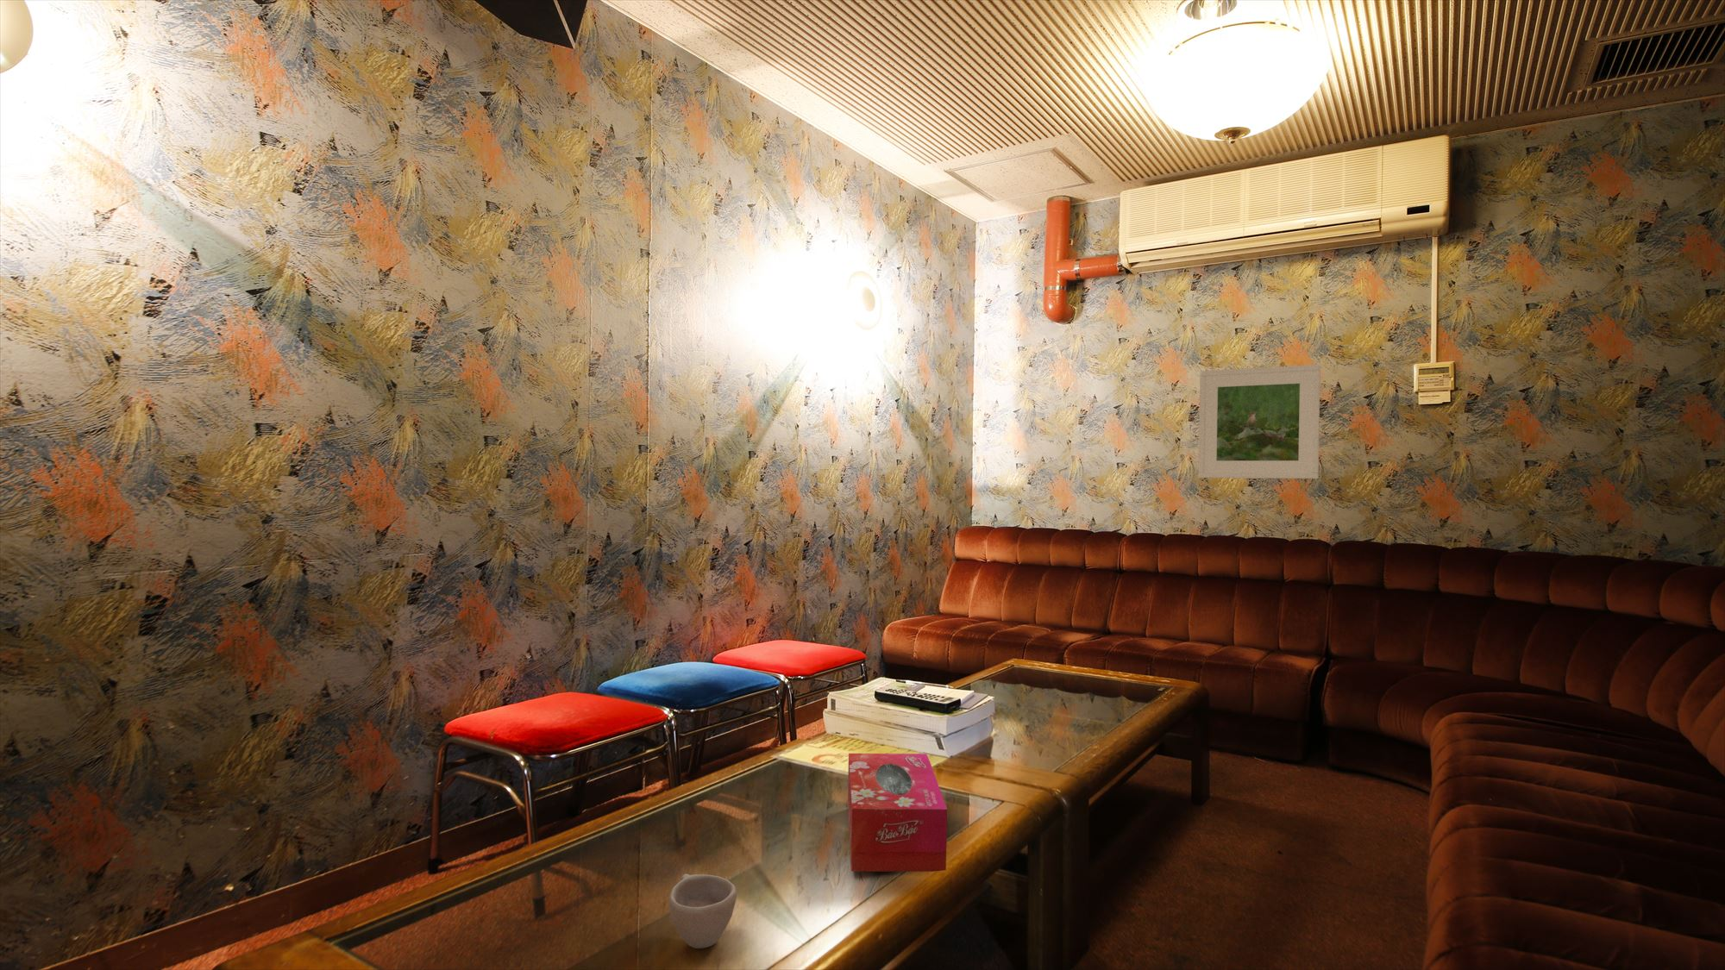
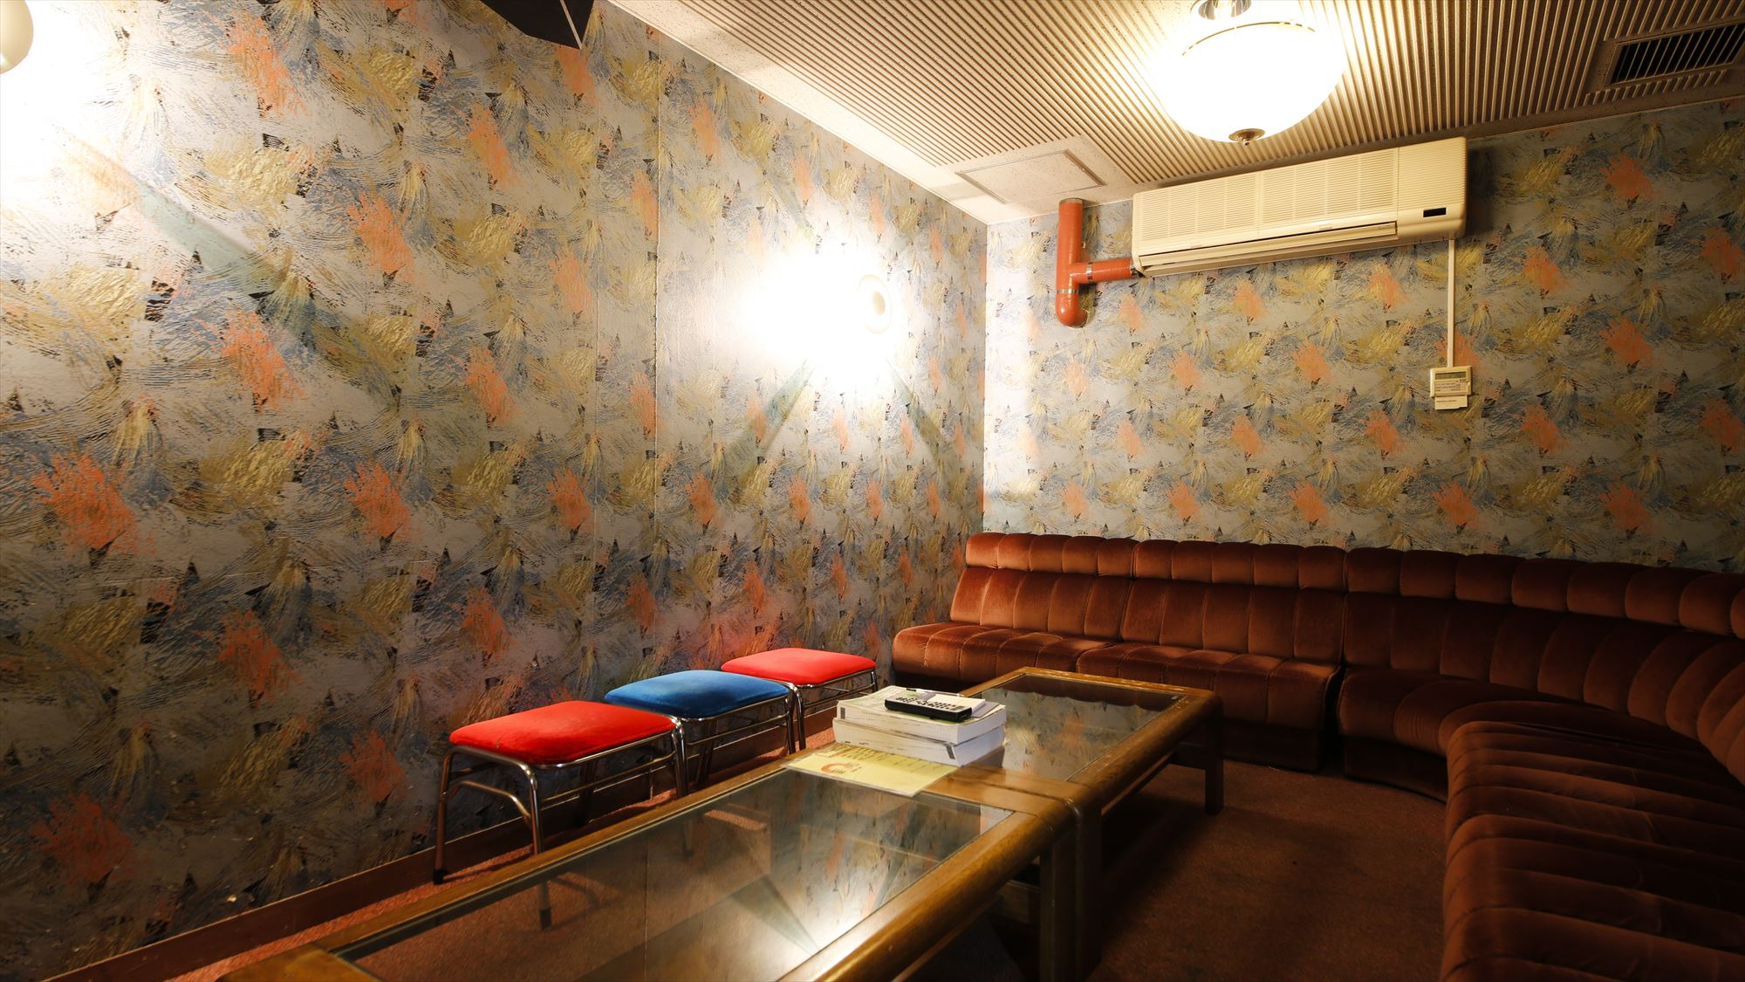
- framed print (1257, 423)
- tissue box (892, 807)
- cup (697, 911)
